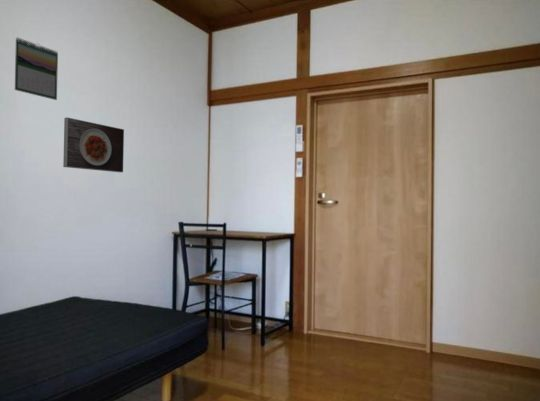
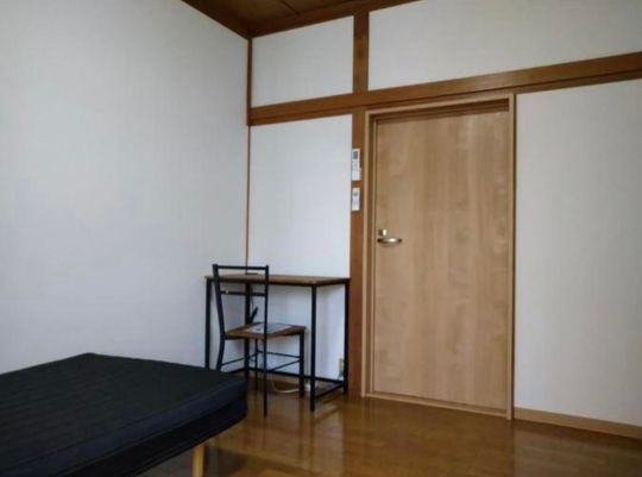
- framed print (95, 146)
- calendar (37, 69)
